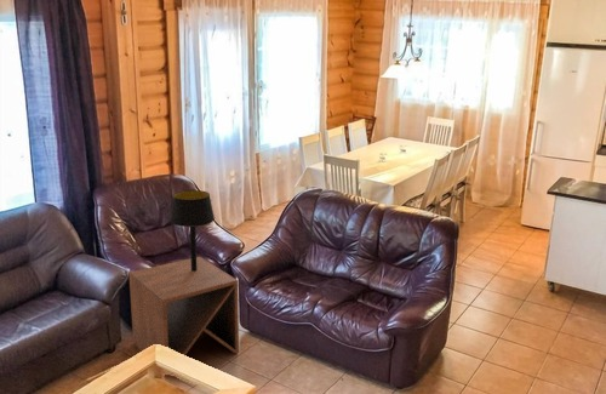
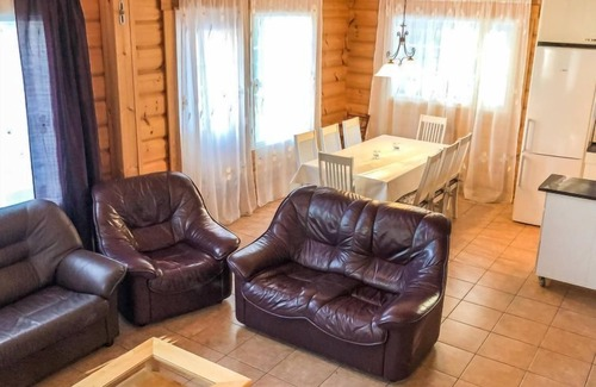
- table lamp (193, 233)
- side table (184, 313)
